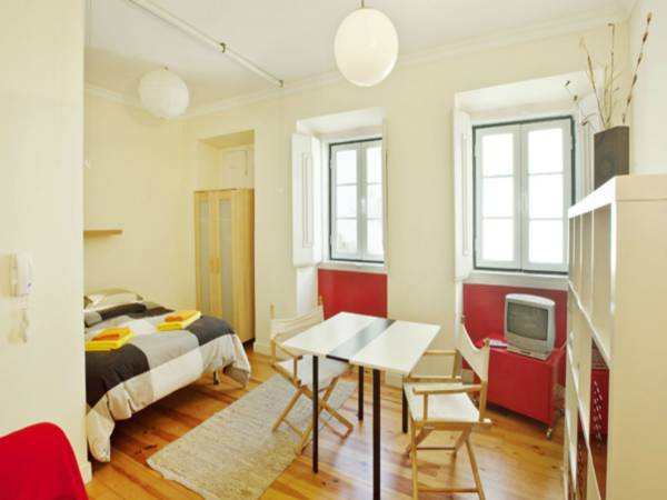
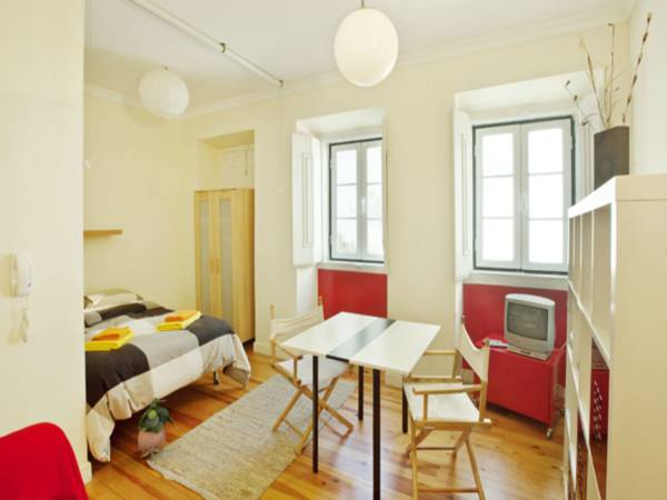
+ potted plant (155, 426)
